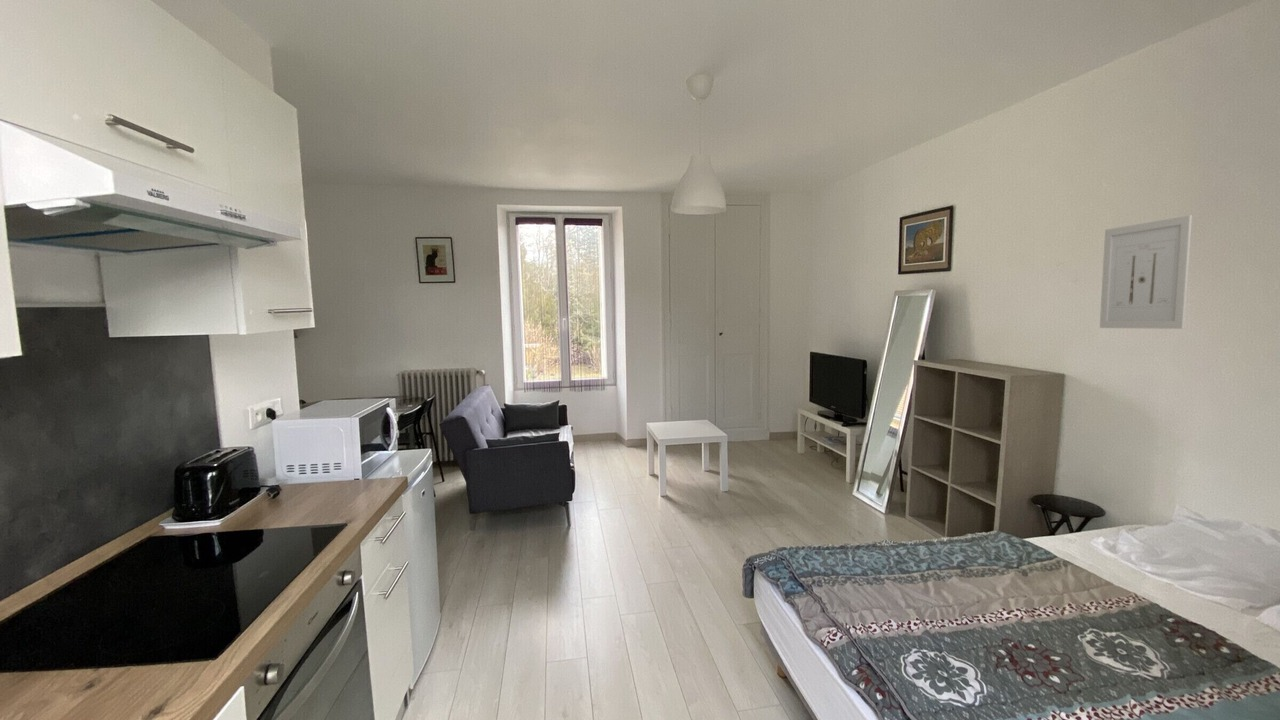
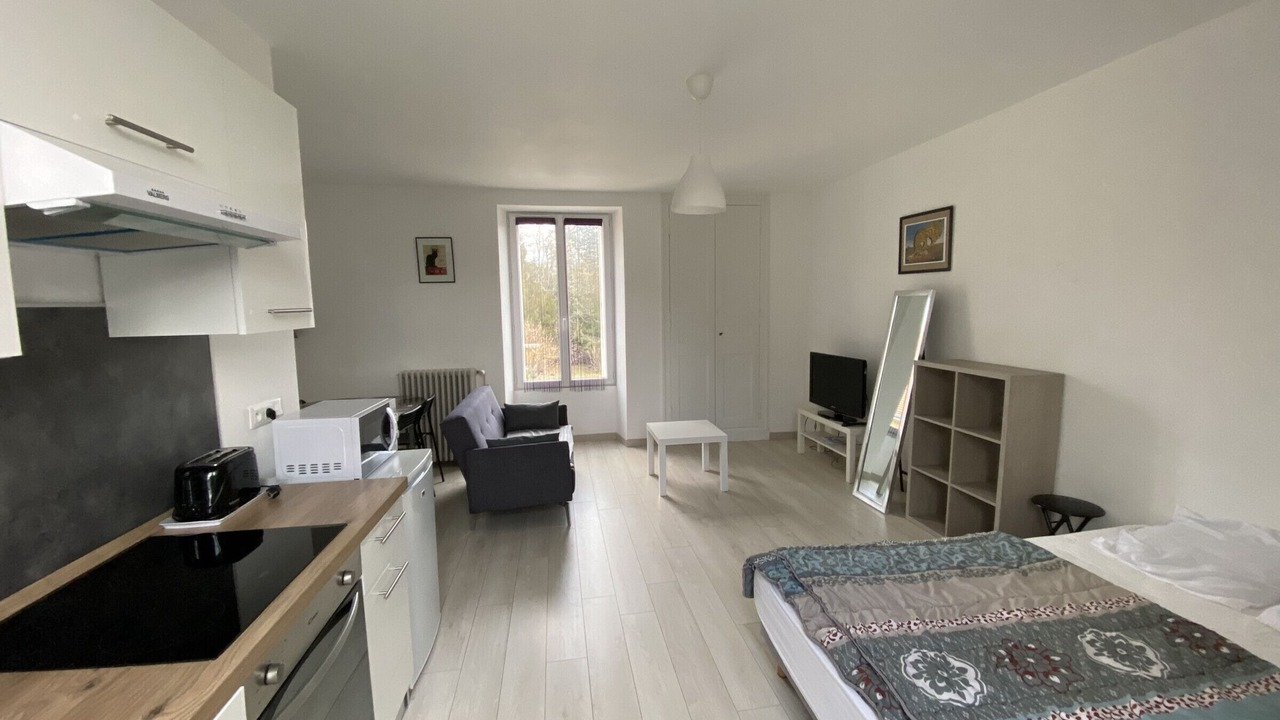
- wall art (1142, 276)
